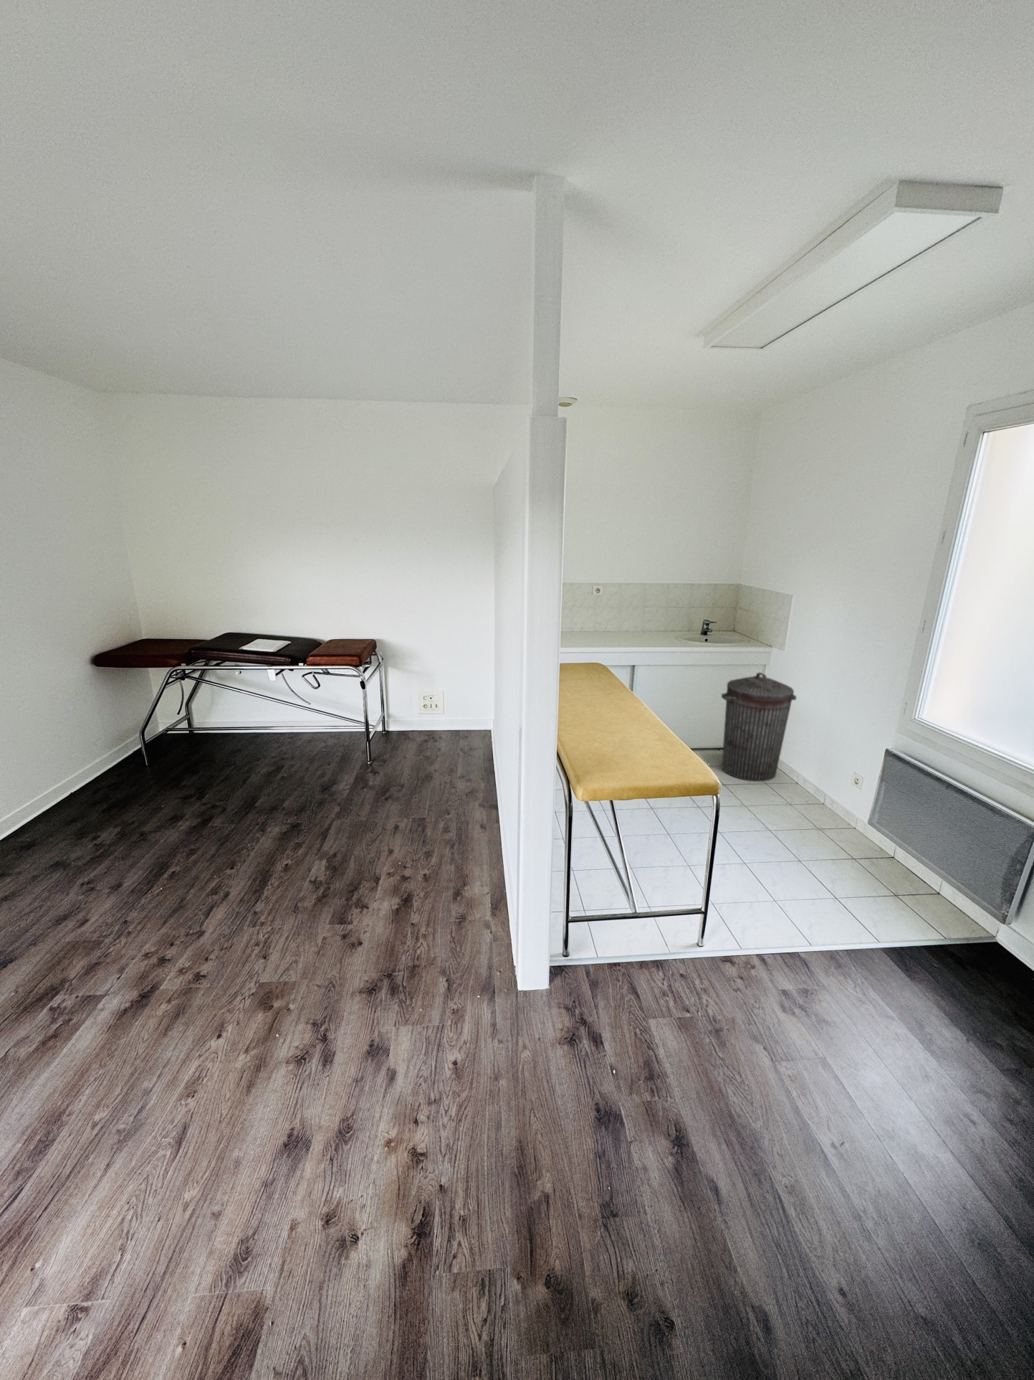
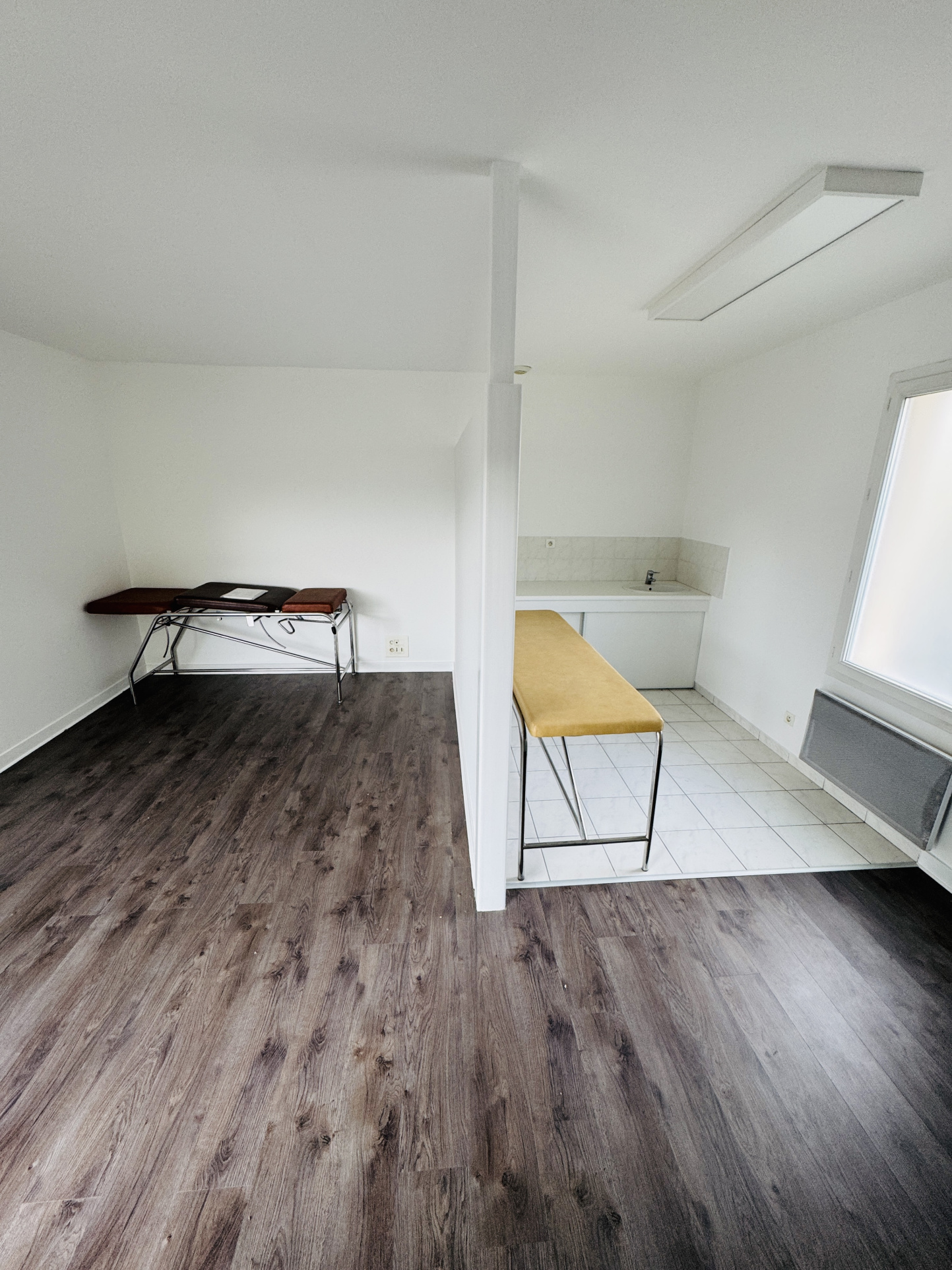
- trash can (755, 723)
